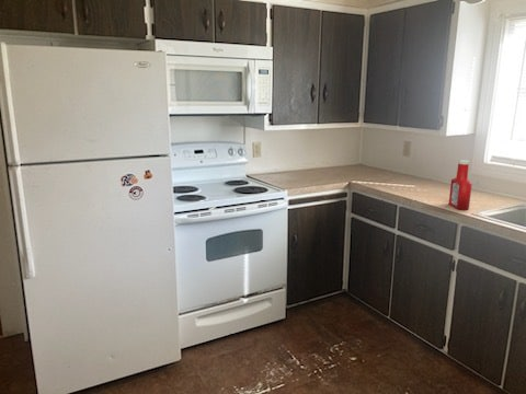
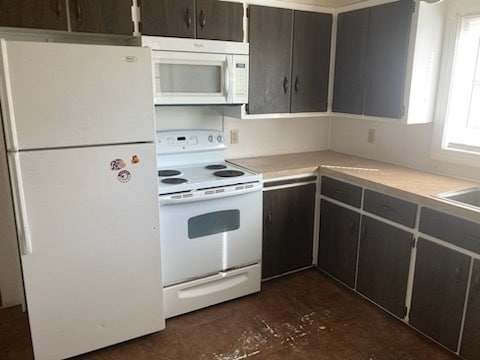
- soap bottle (460, 183)
